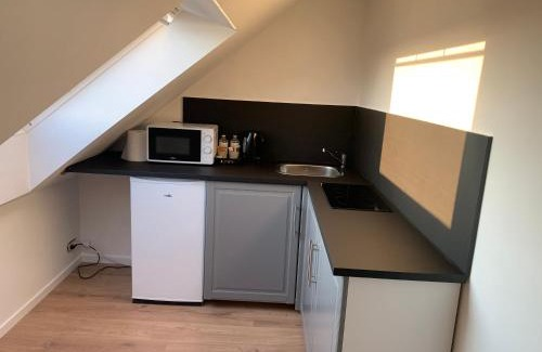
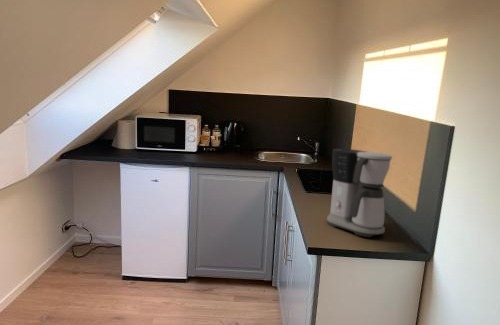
+ coffee maker (355, 190)
